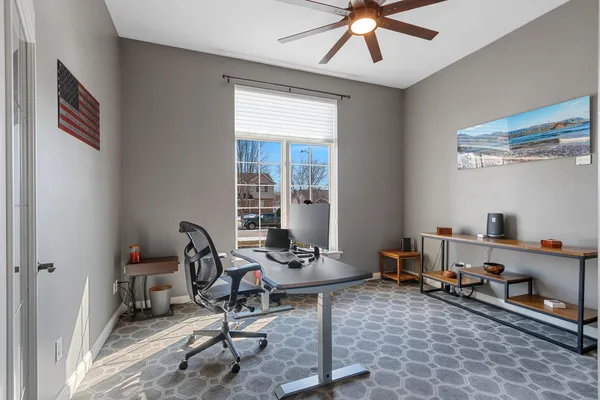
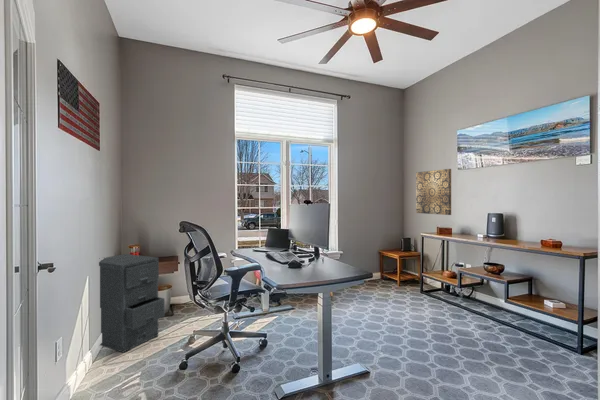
+ wall art (432, 192)
+ filing cabinet (127, 299)
